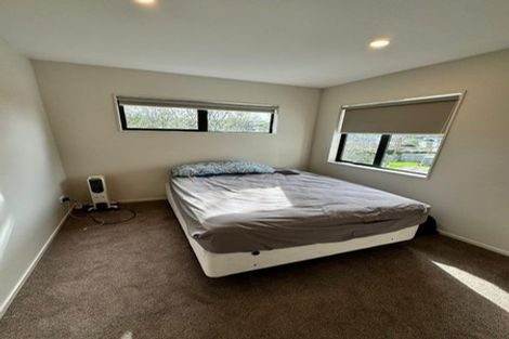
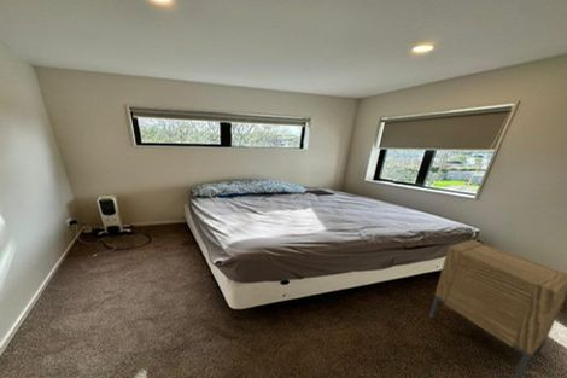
+ nightstand (491, 298)
